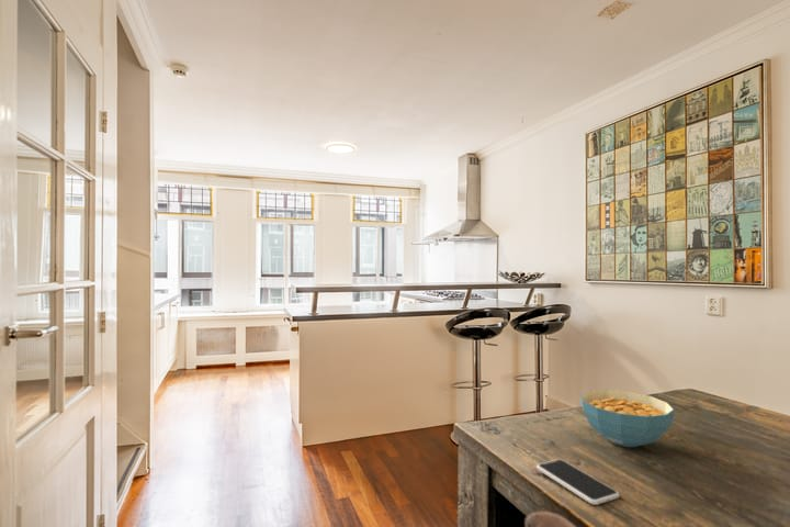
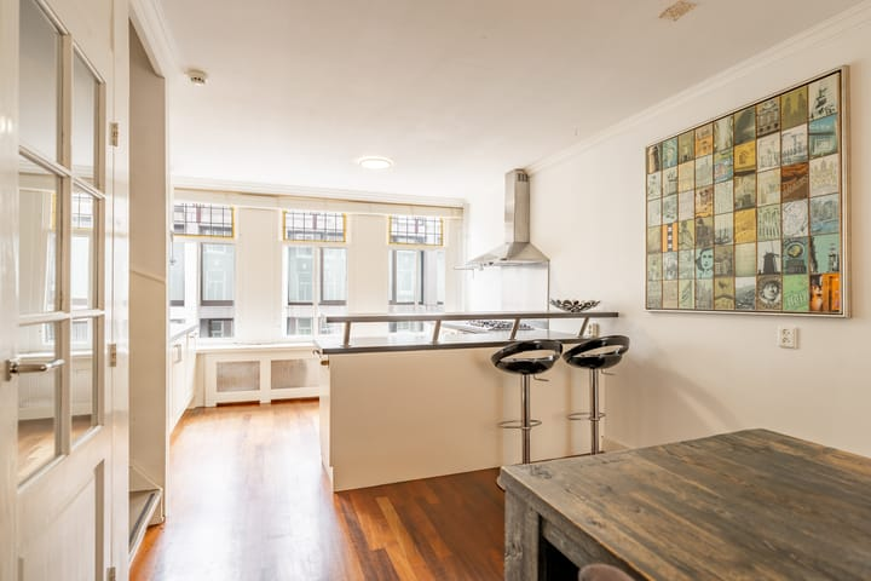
- cereal bowl (624, 422)
- smartphone (575, 480)
